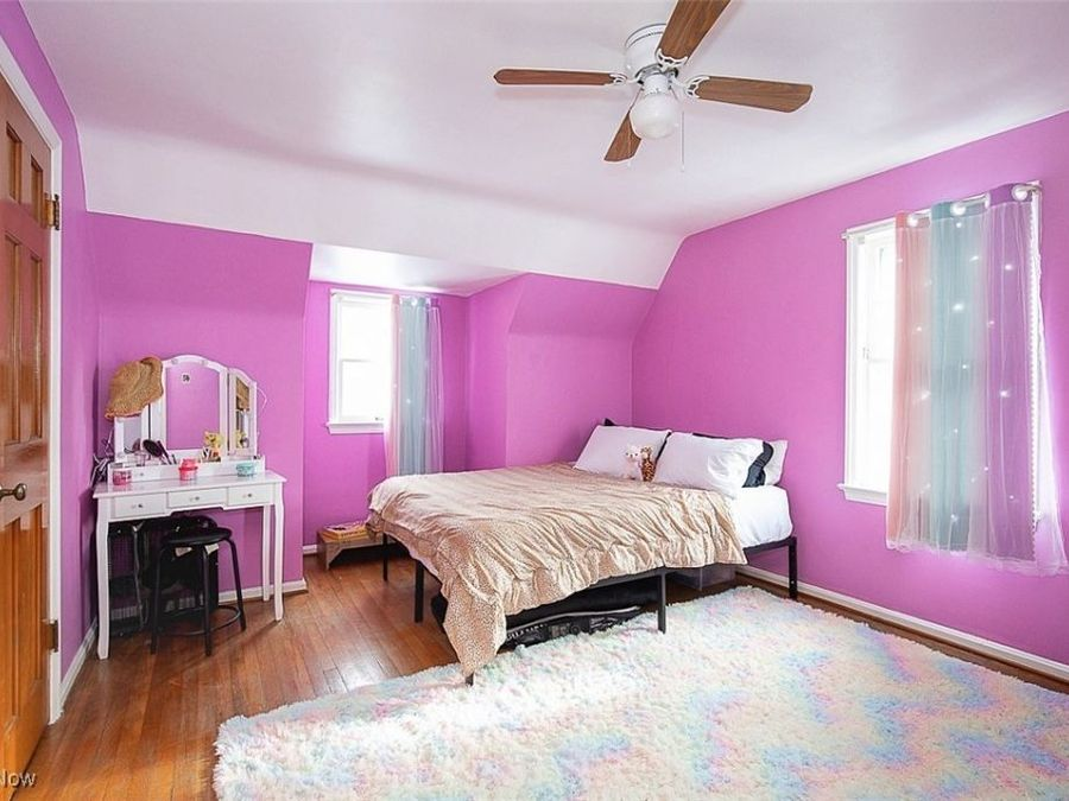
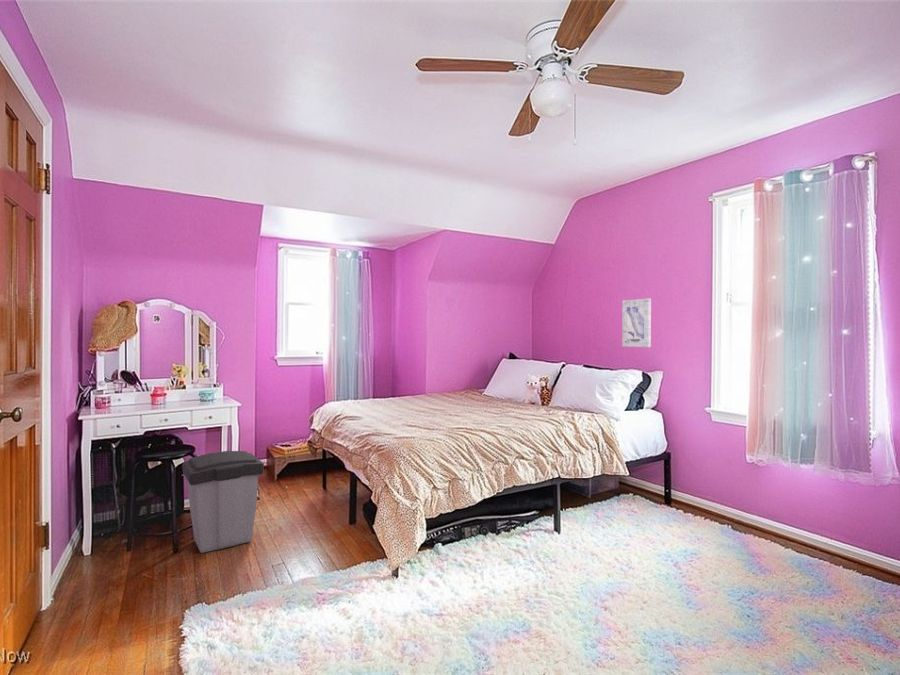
+ wall art (636, 323)
+ trash can (223, 499)
